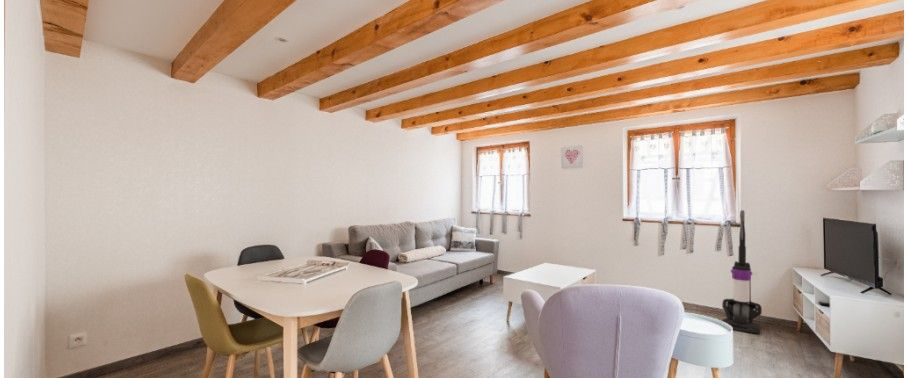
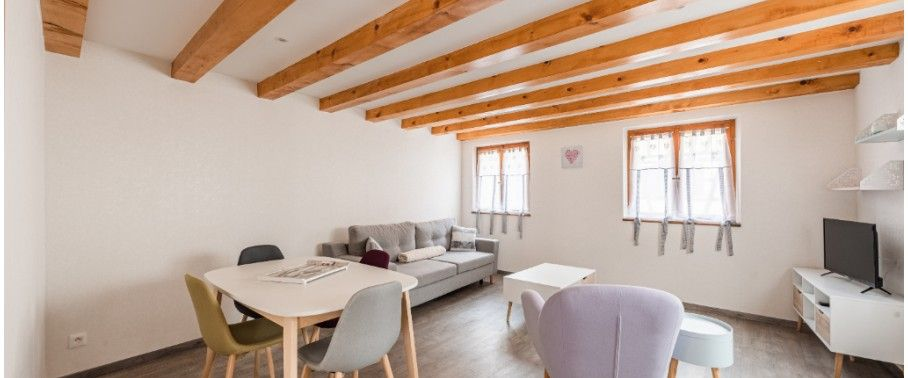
- vacuum cleaner (741, 268)
